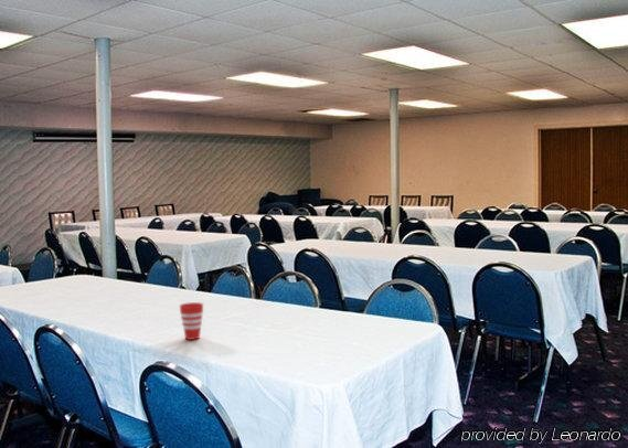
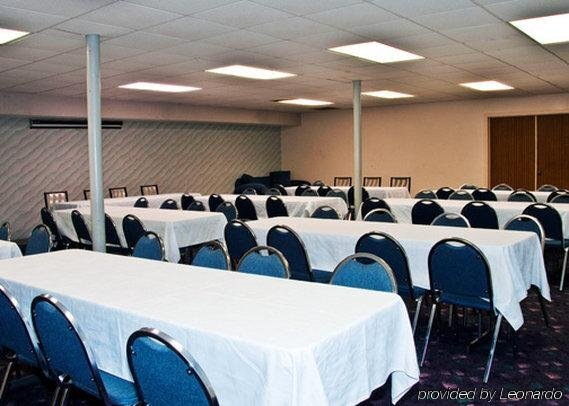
- cup (192, 321)
